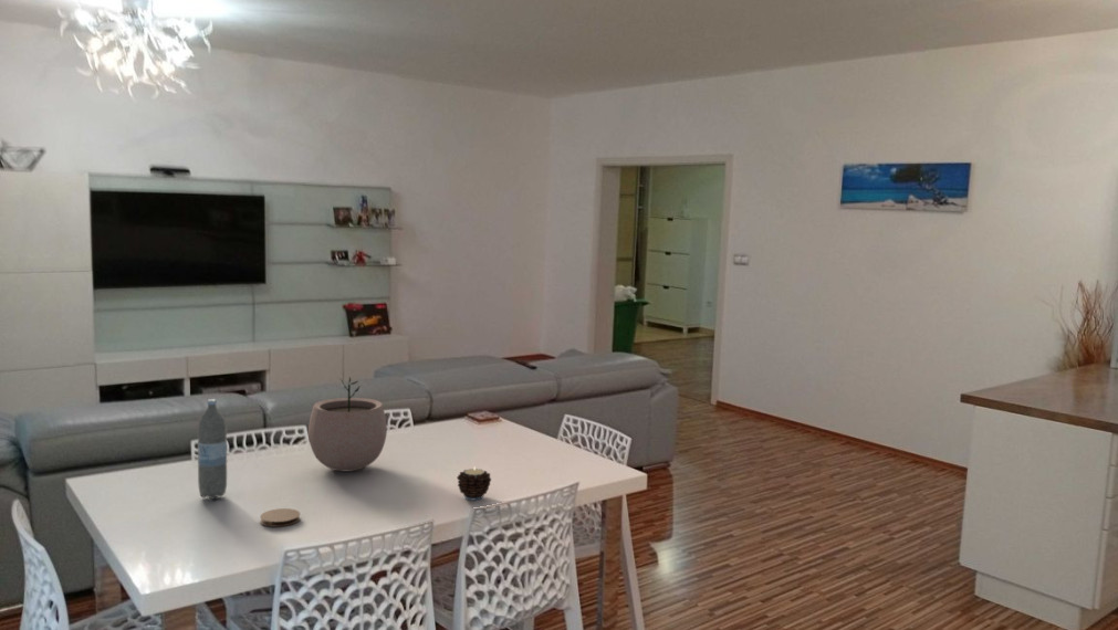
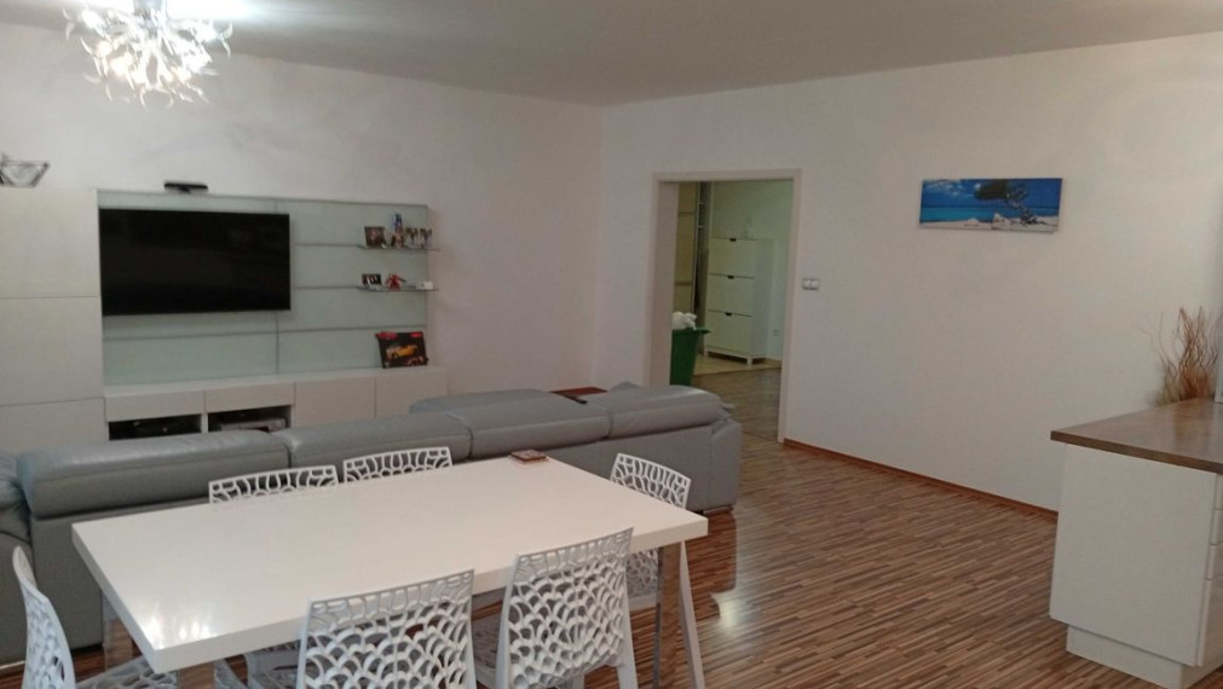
- water bottle (212, 449)
- coaster (280, 517)
- candle (473, 481)
- plant pot (347, 422)
